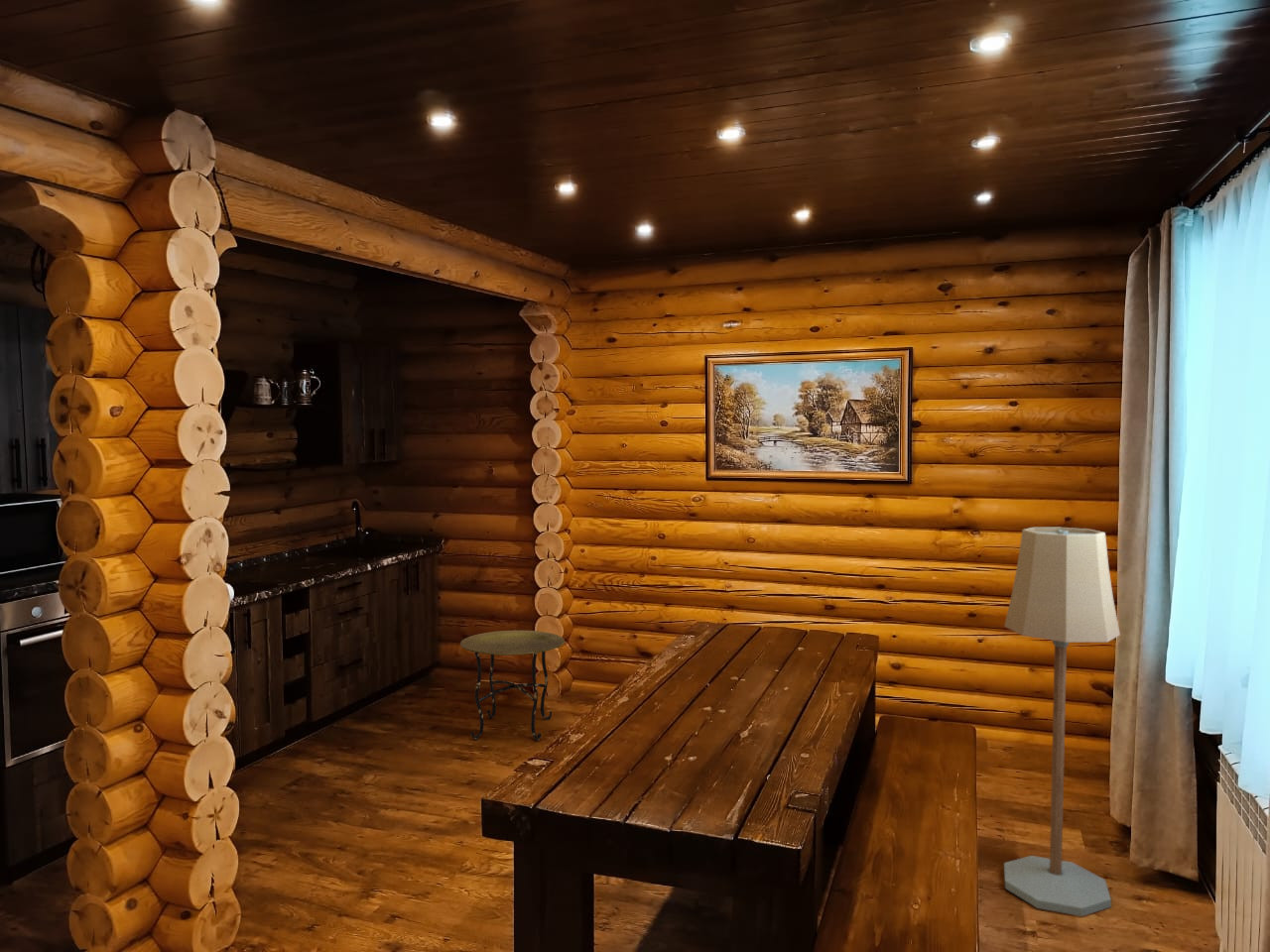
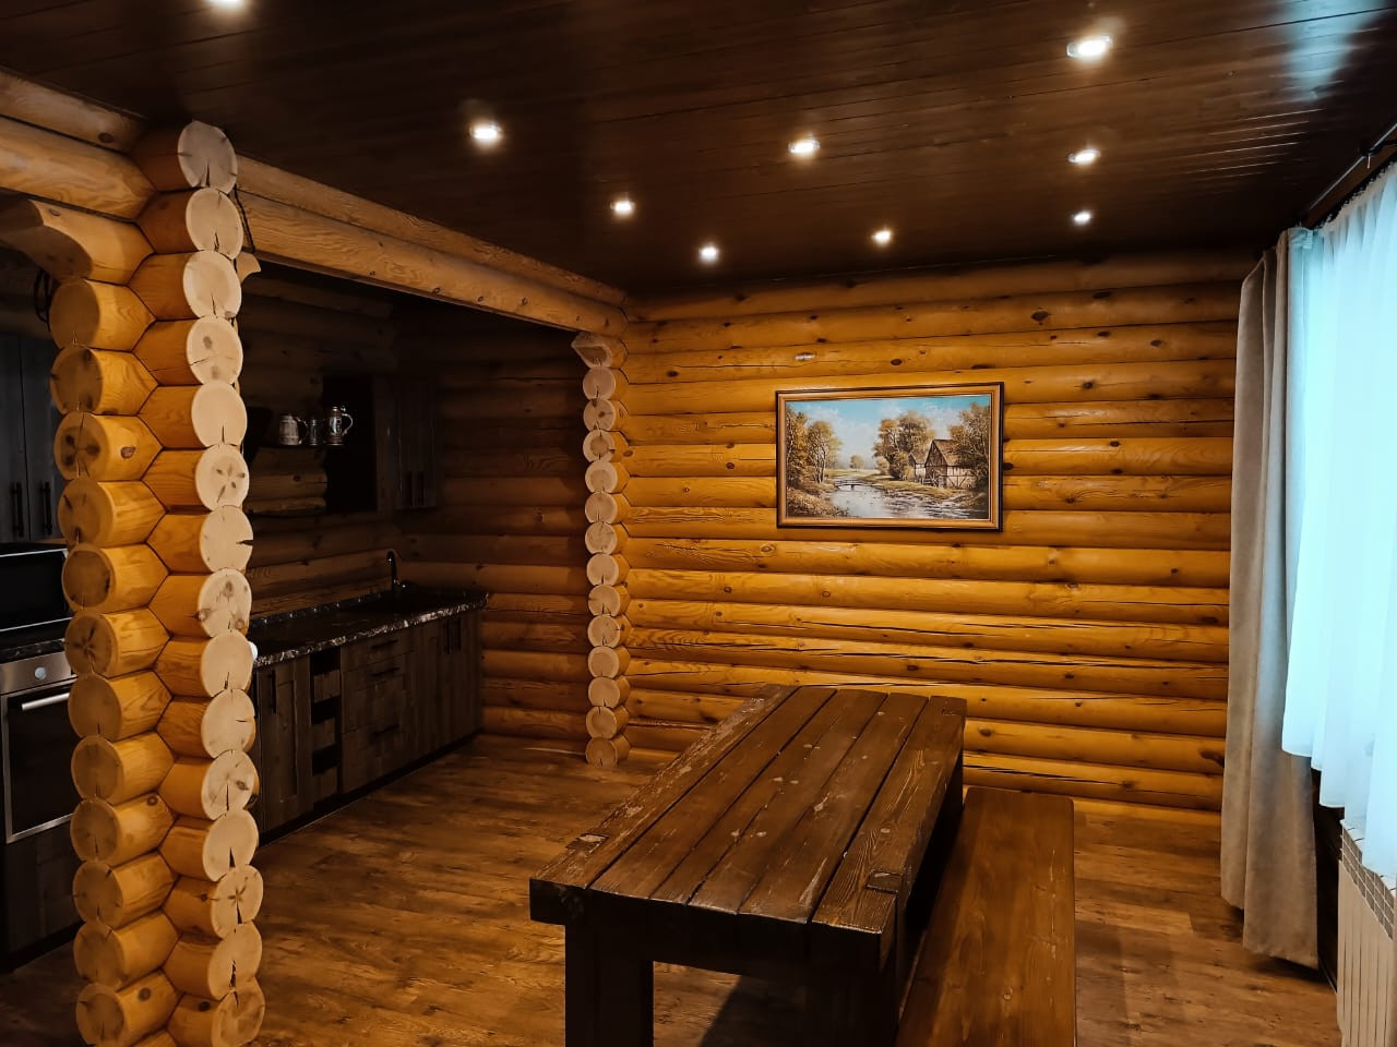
- side table (513, 684)
- floor lamp (1059, 711)
